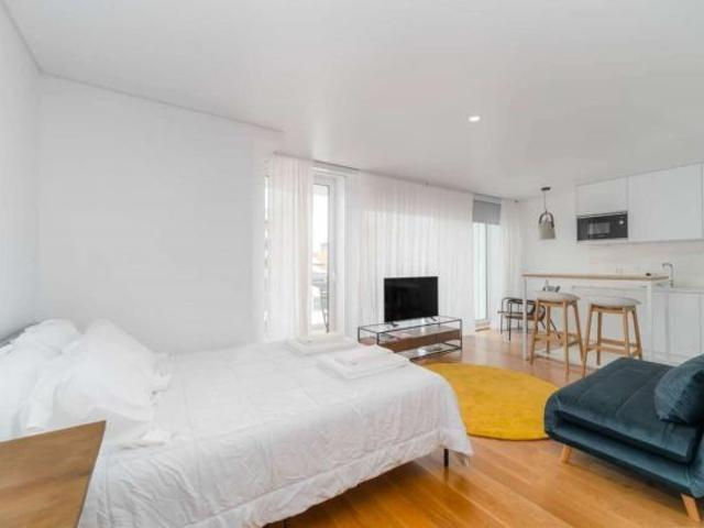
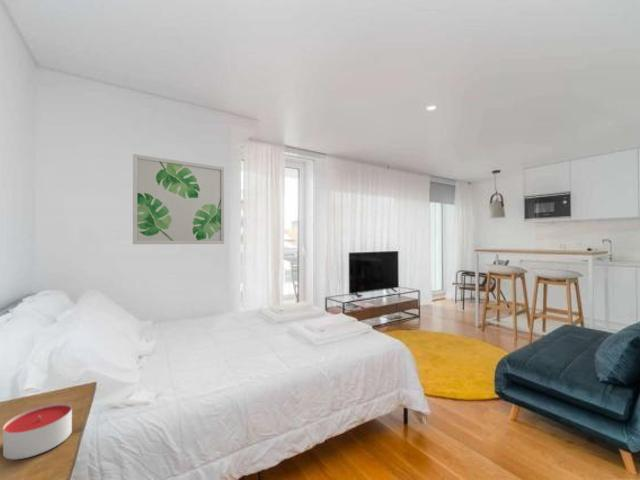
+ wall art (182, 202)
+ candle (39, 428)
